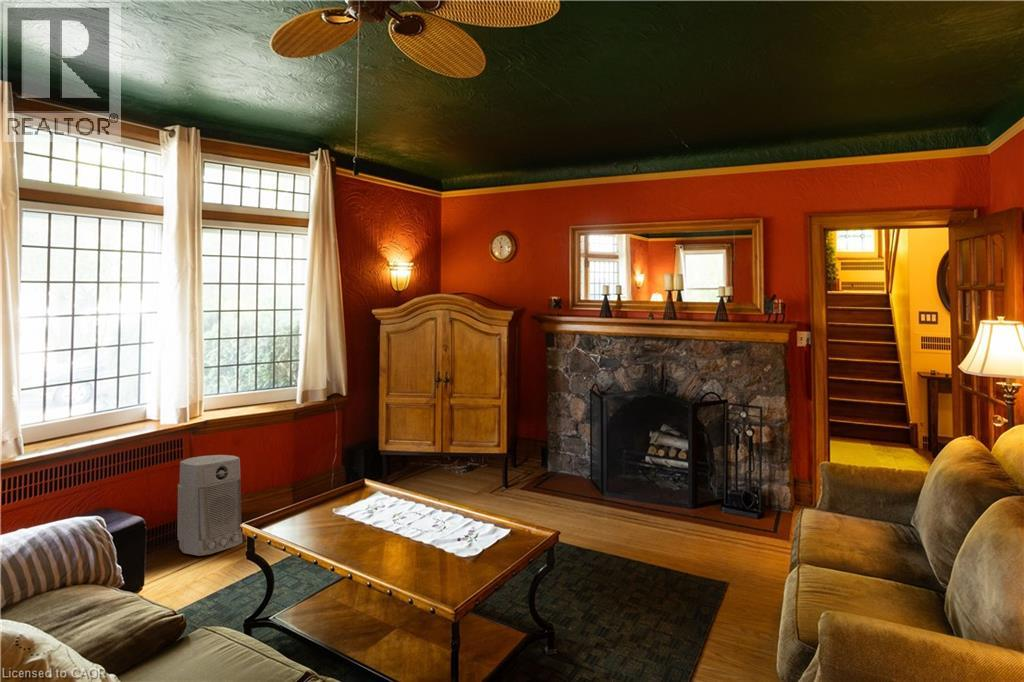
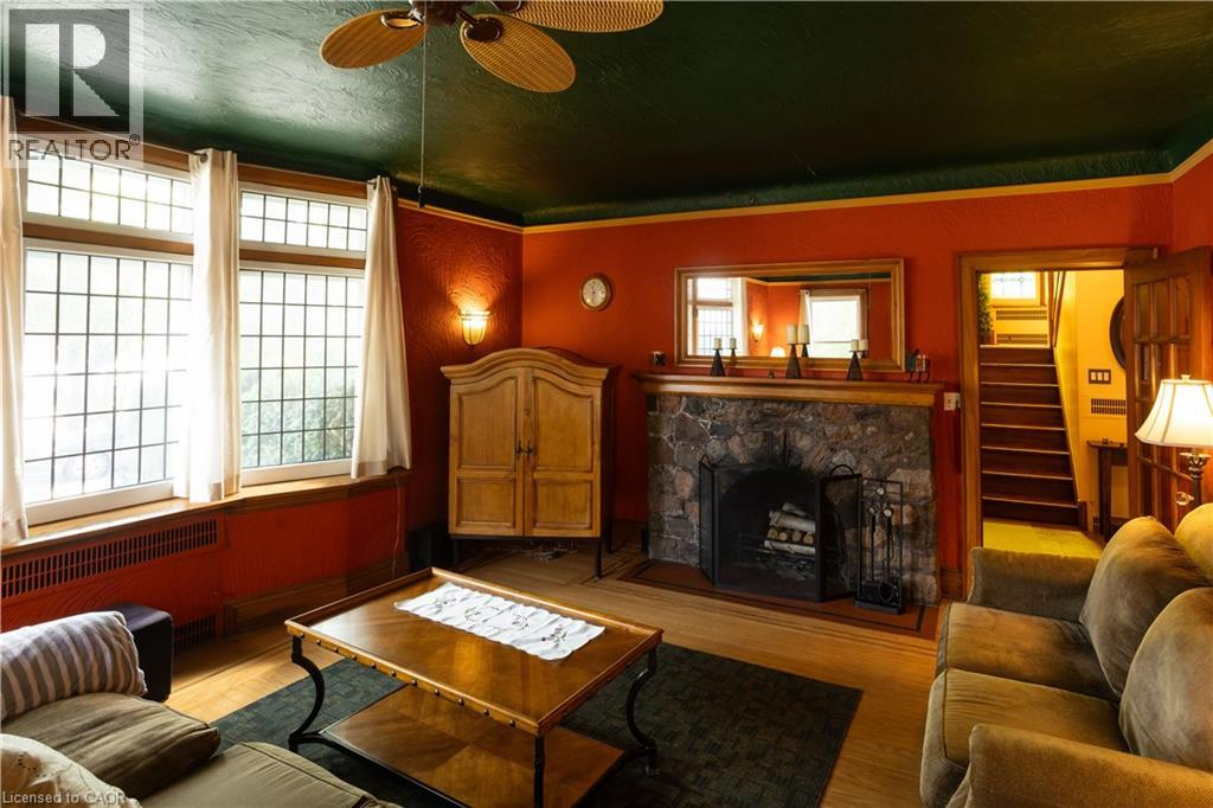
- air purifier (208, 501)
